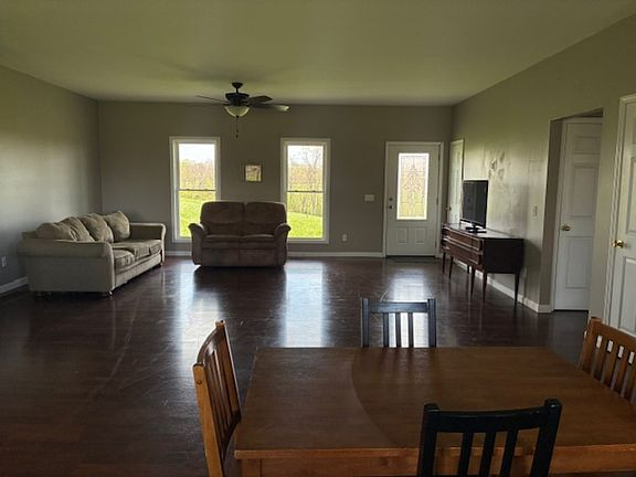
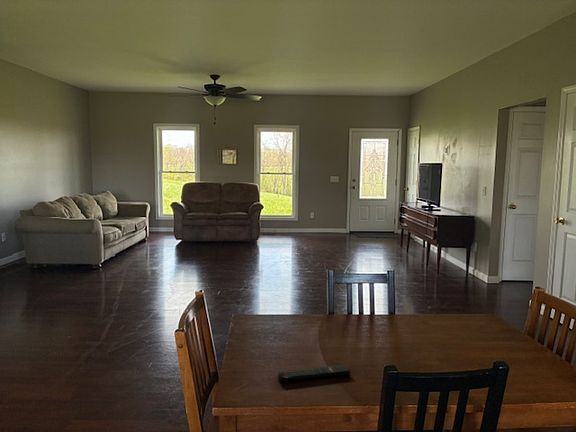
+ remote control (313, 373)
